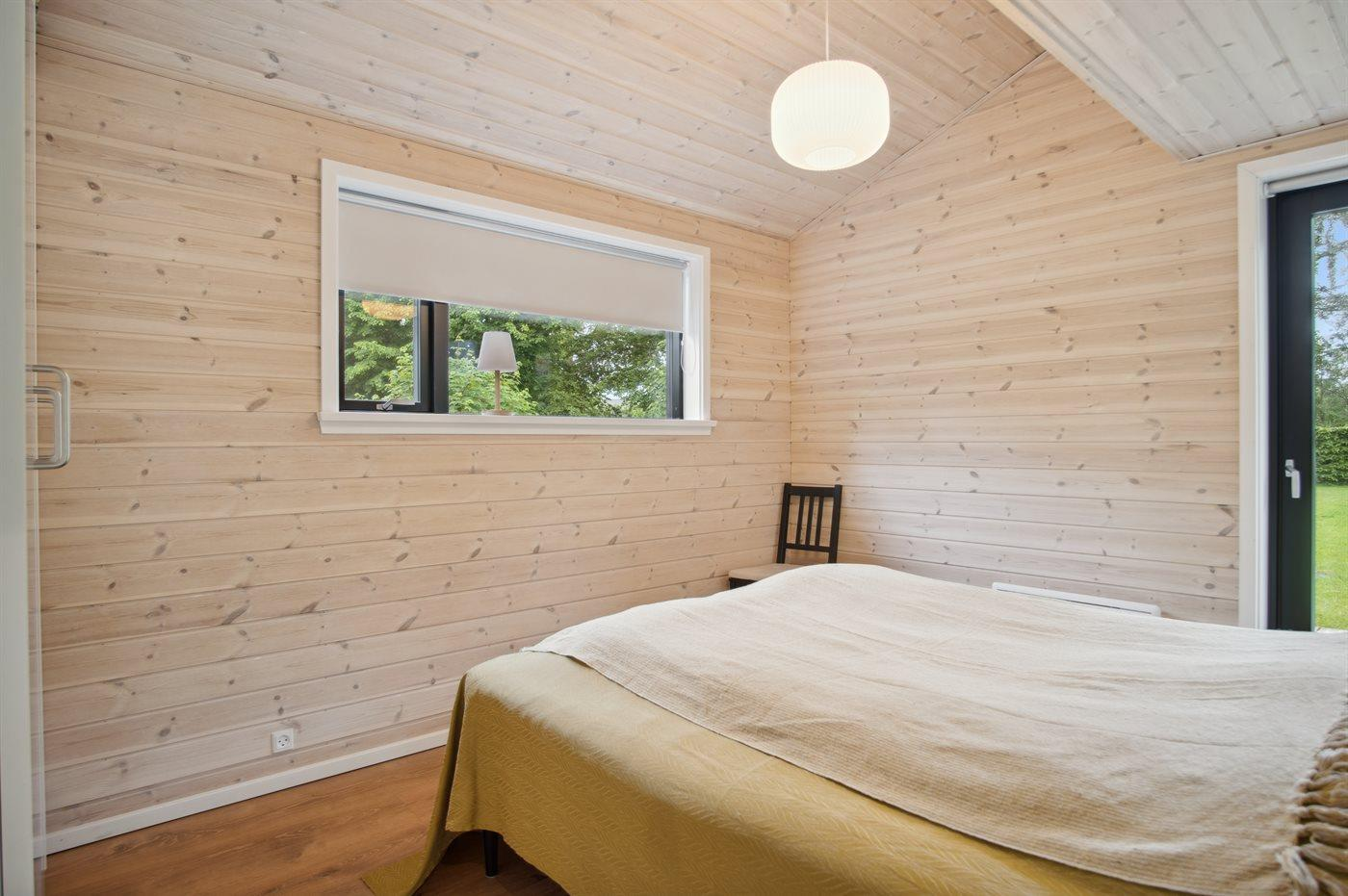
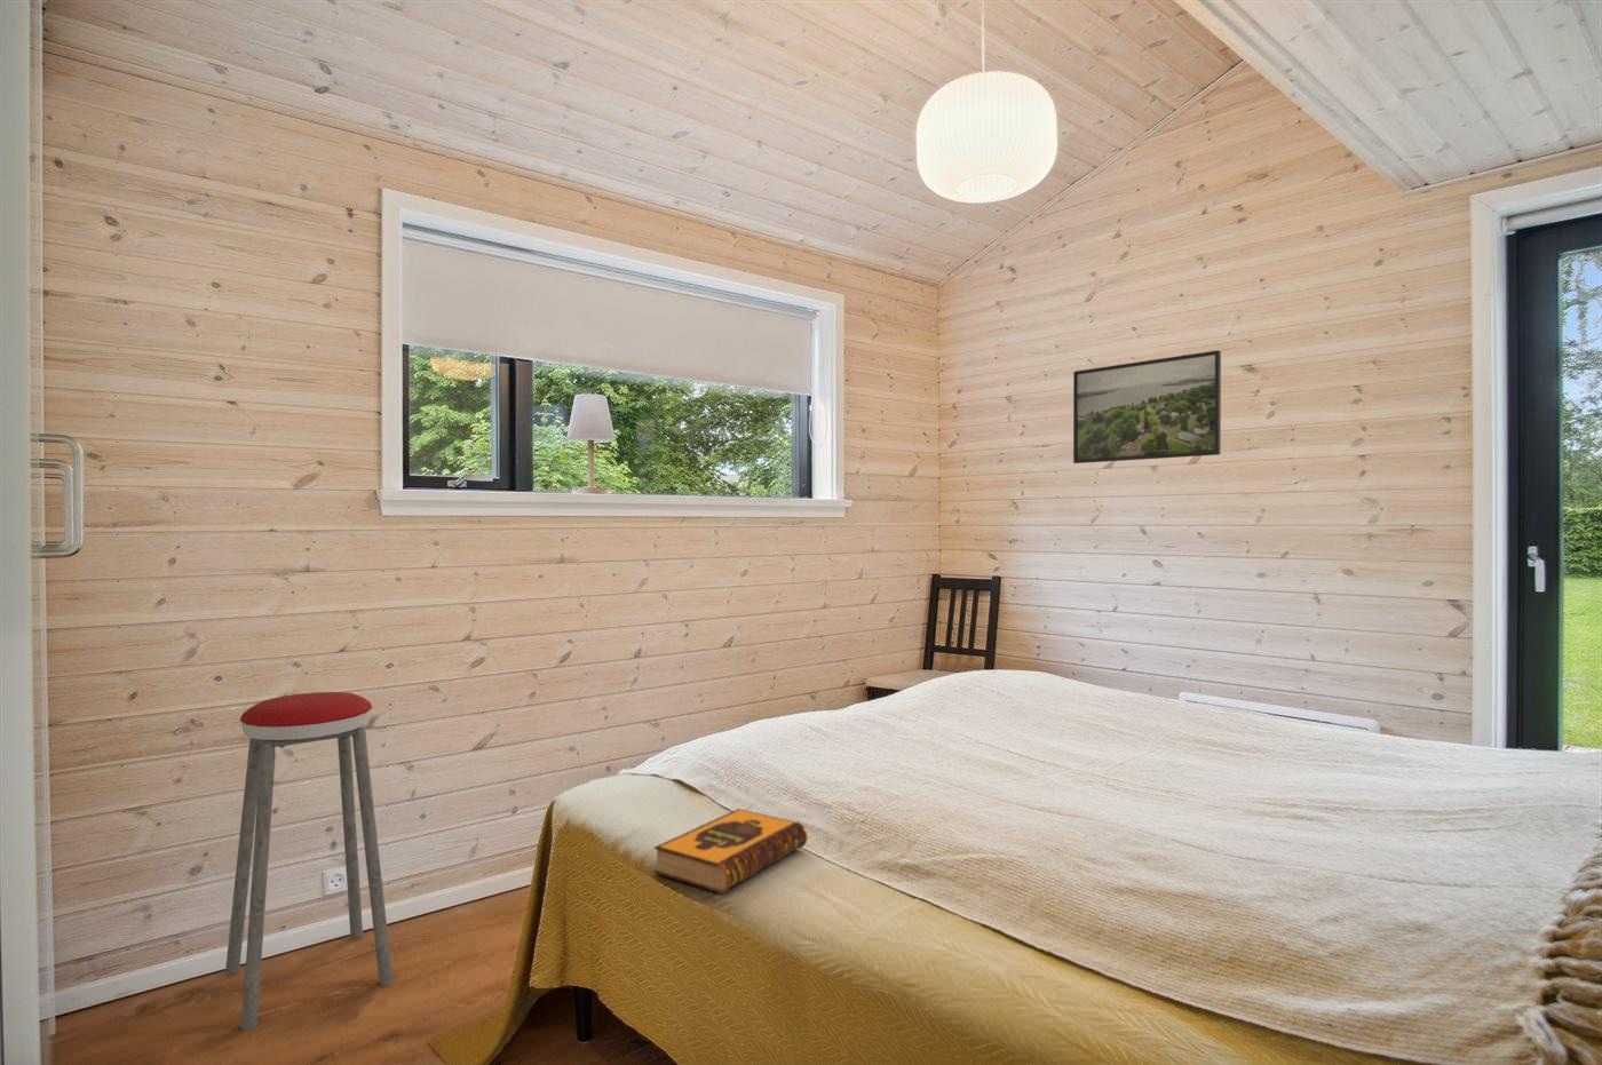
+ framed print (1142, 410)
+ hardback book (733, 847)
+ music stool (343, 833)
